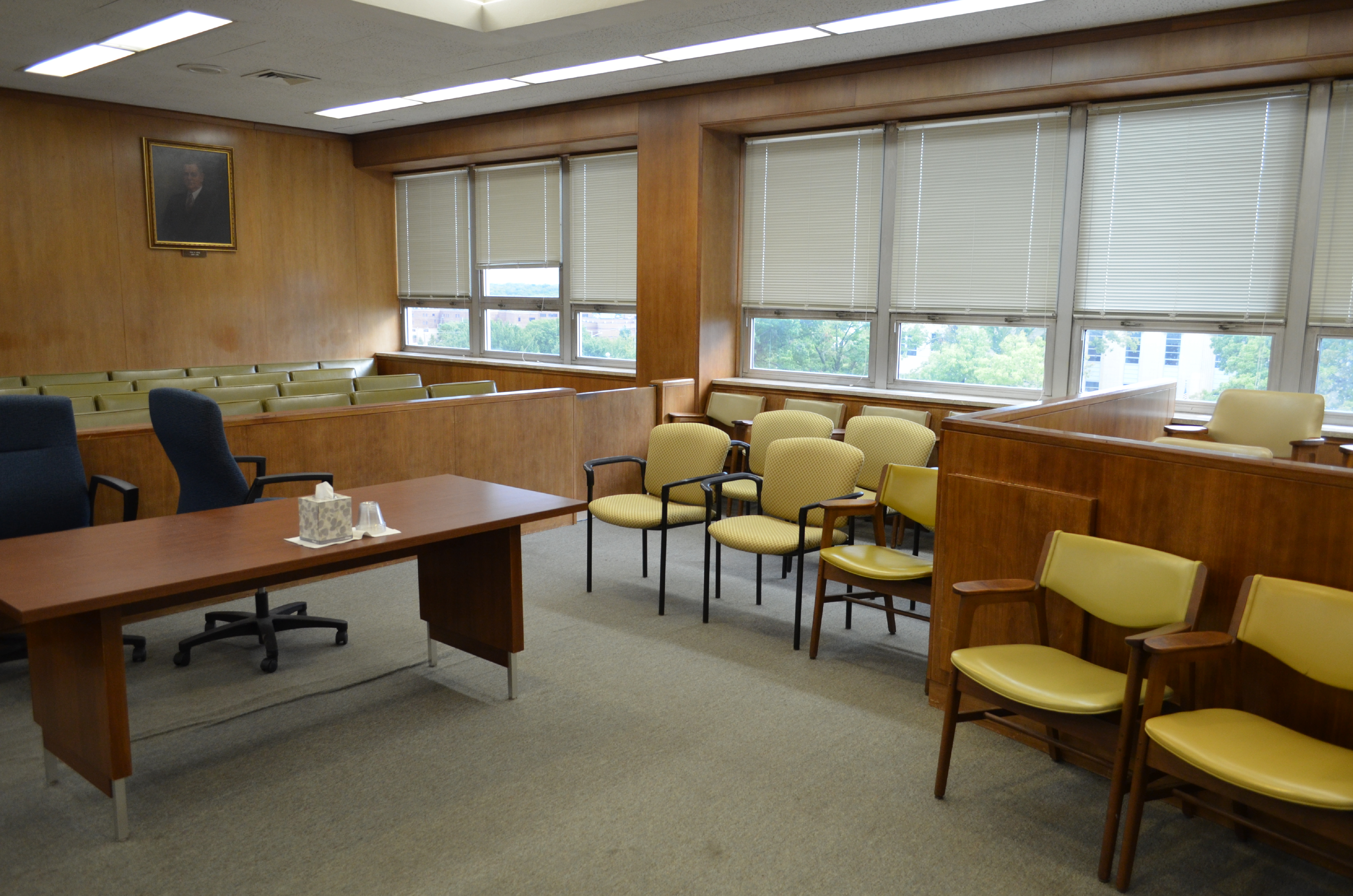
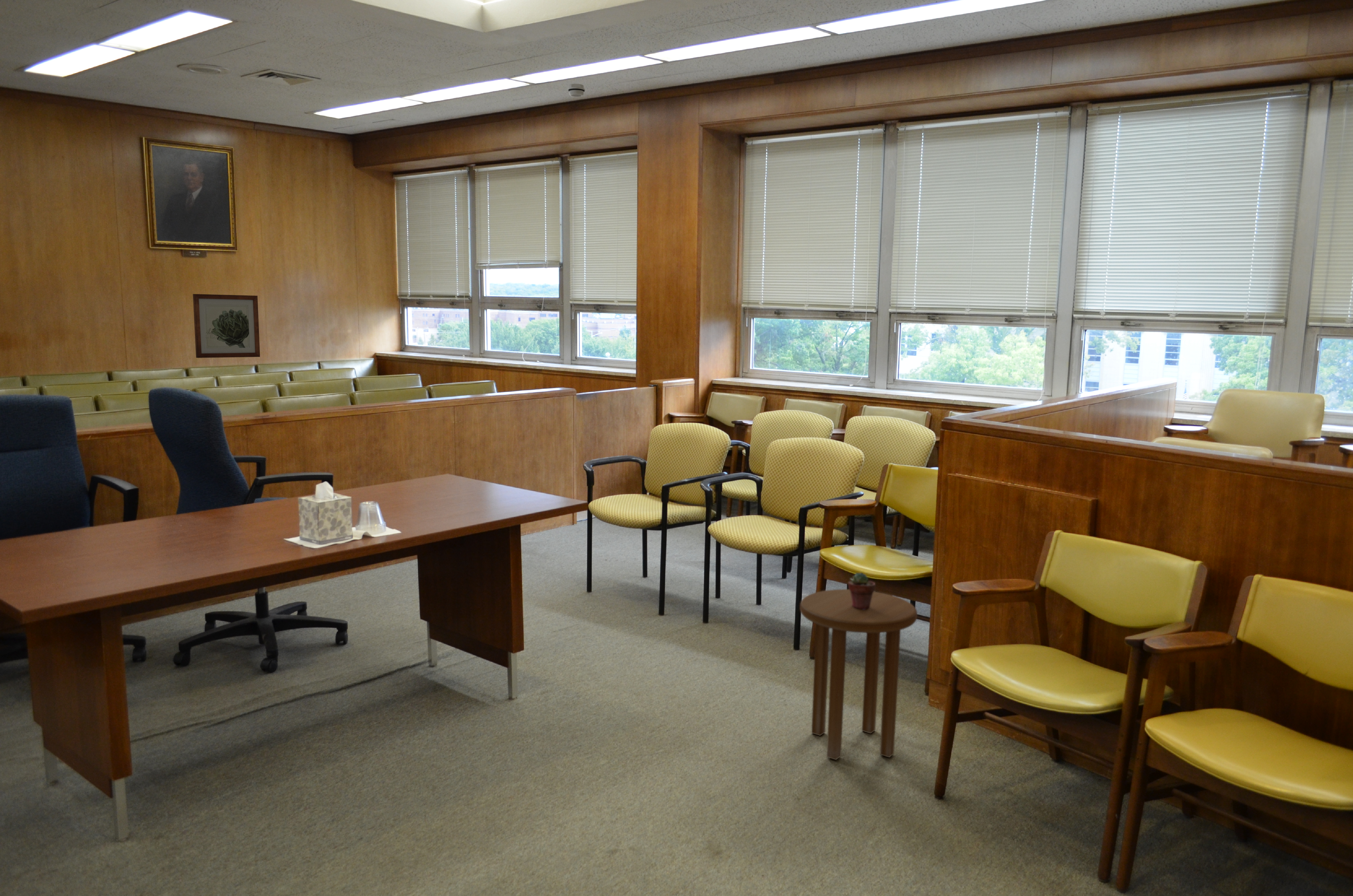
+ potted succulent (861, 589)
+ smoke detector (576, 90)
+ wall art (227, 326)
+ side table (864, 675)
